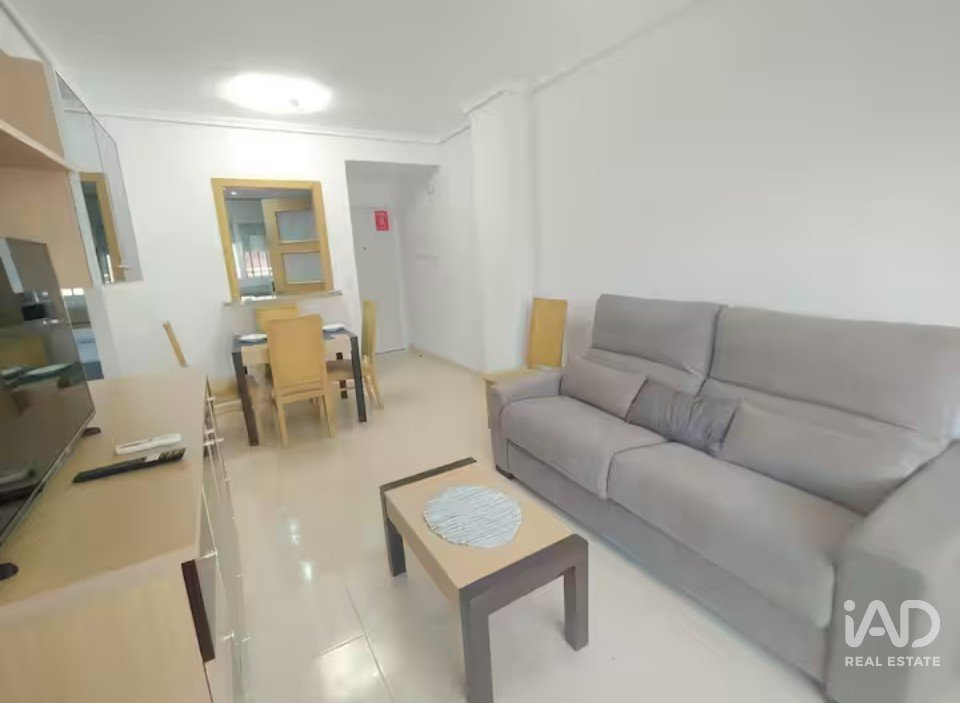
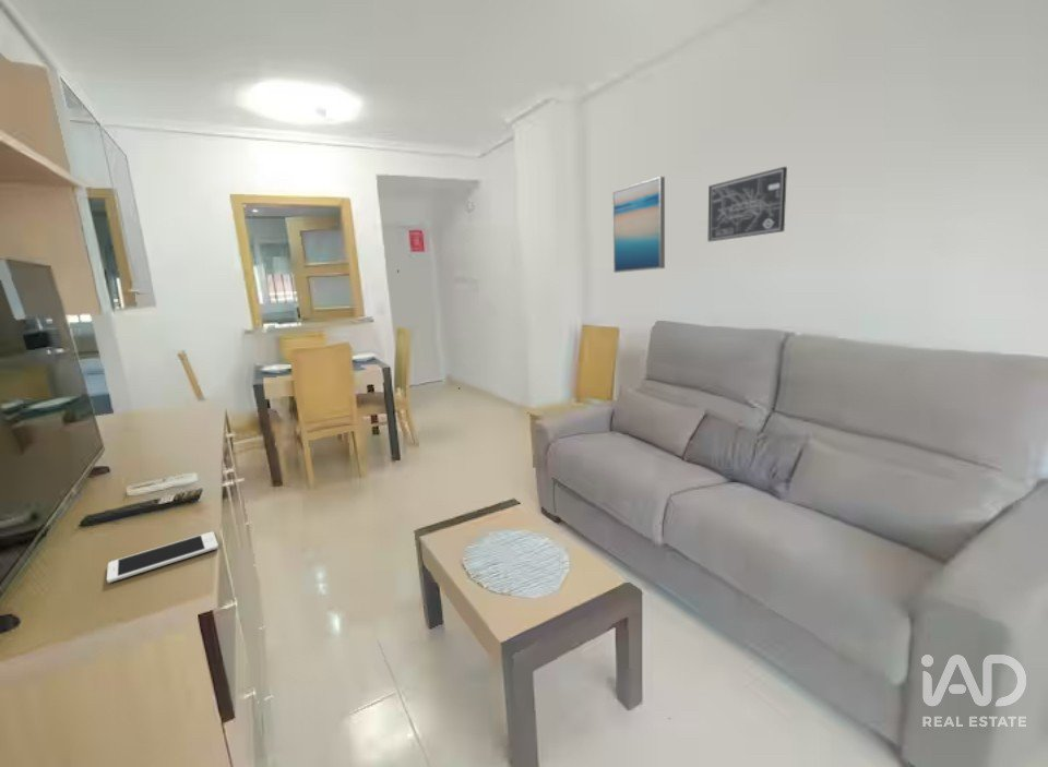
+ wall art (743, 207)
+ cell phone (164, 554)
+ wall art (636, 228)
